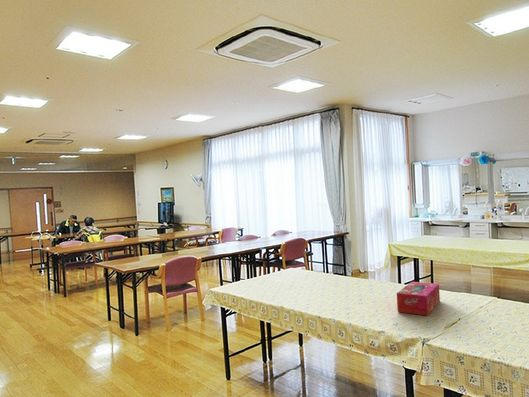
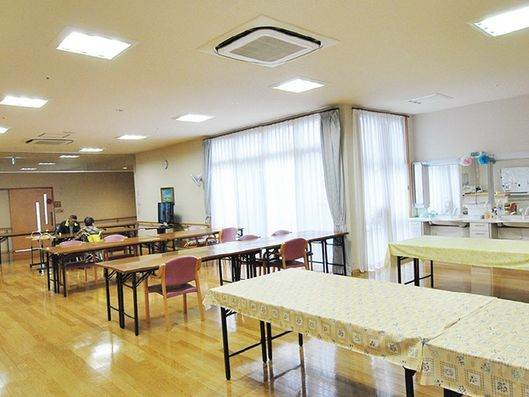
- tissue box (418, 297)
